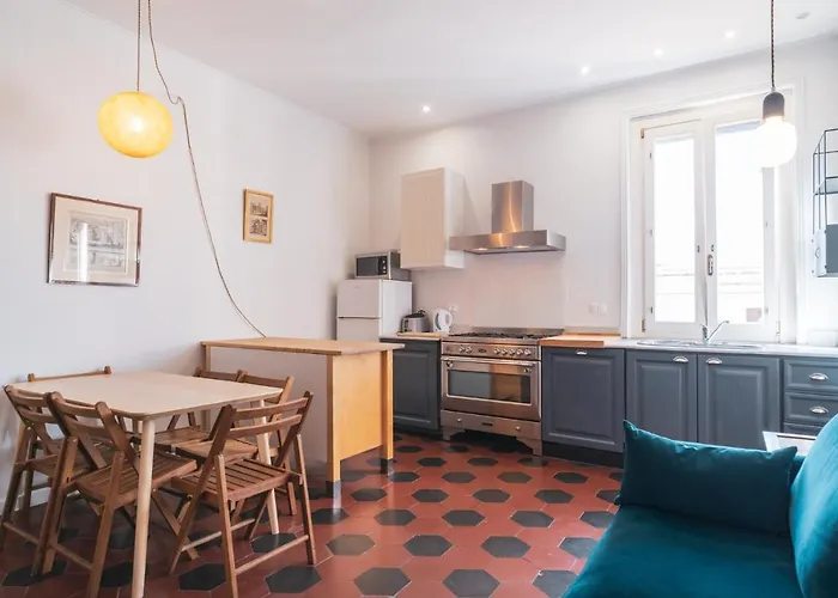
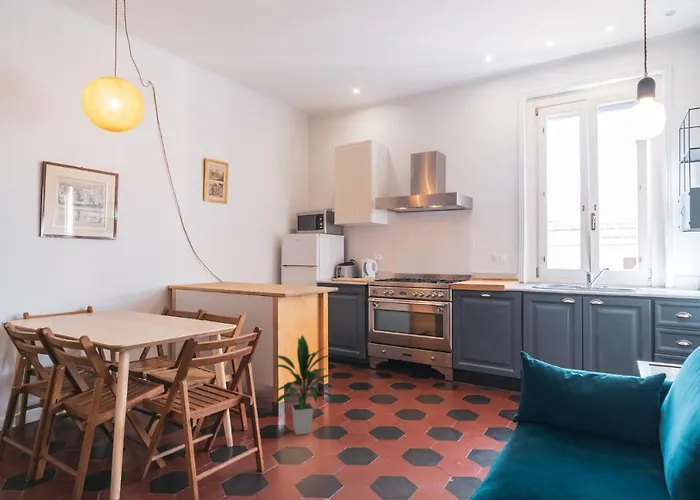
+ indoor plant (305, 383)
